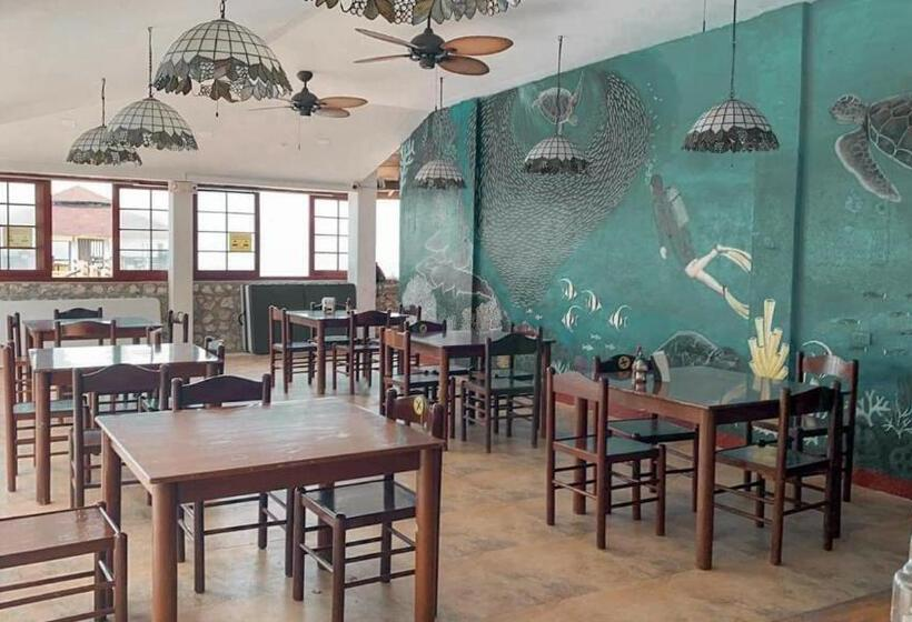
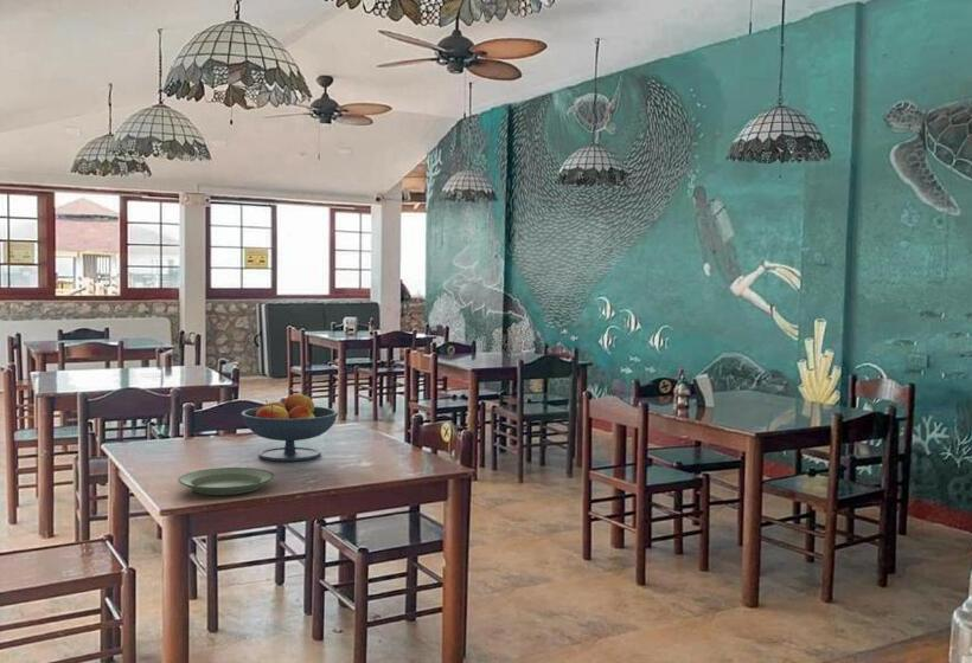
+ fruit bowl (289, 425)
+ plate (226, 482)
